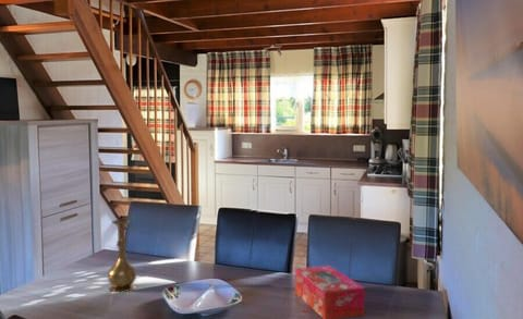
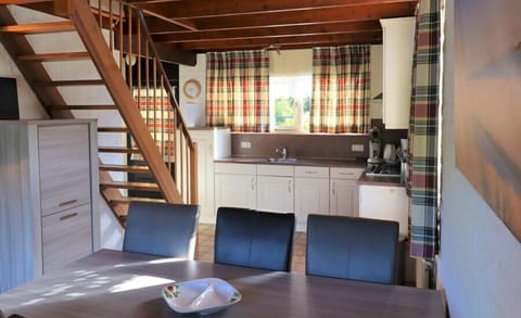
- tissue box (327, 290)
- vase (121, 254)
